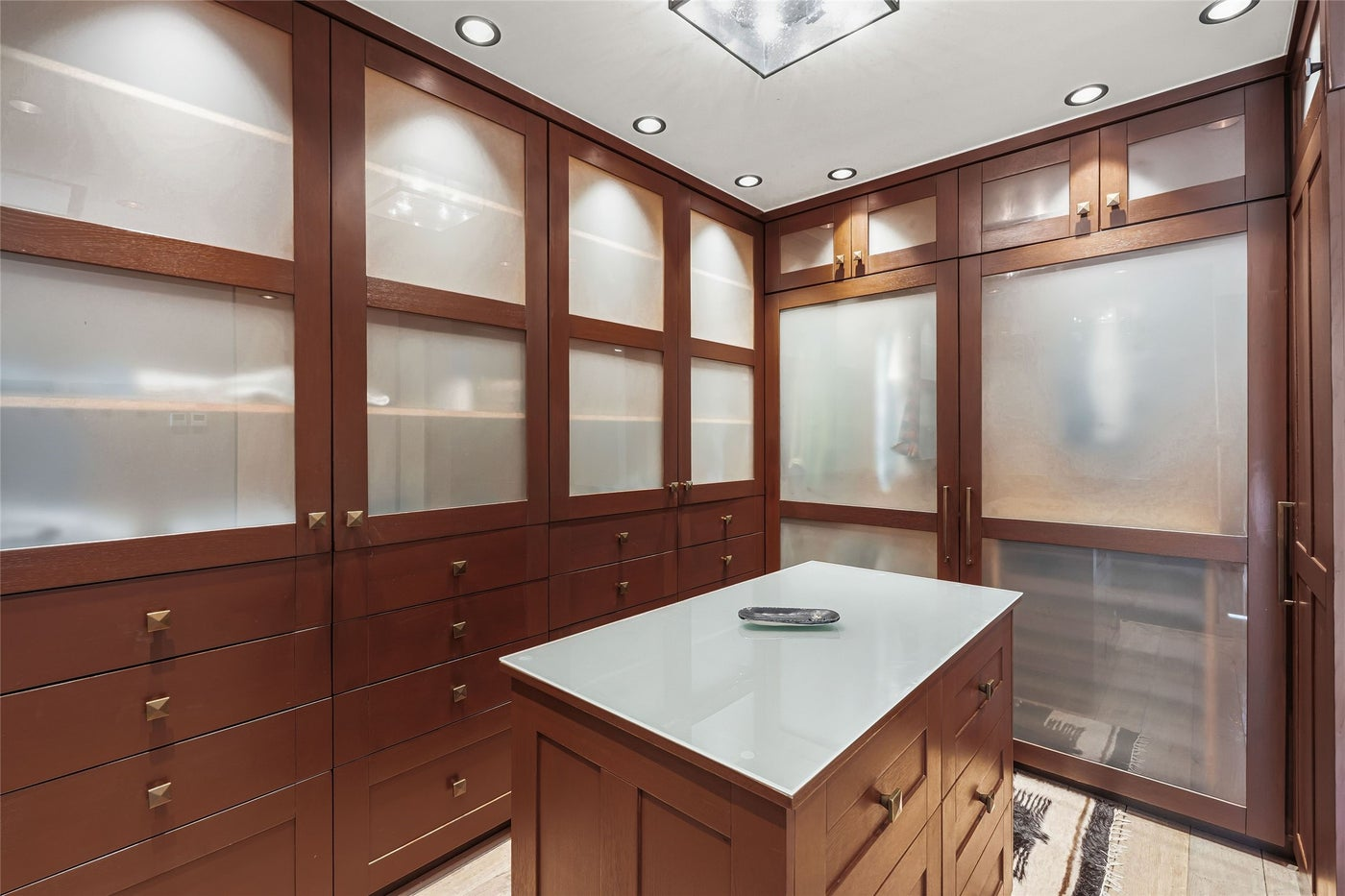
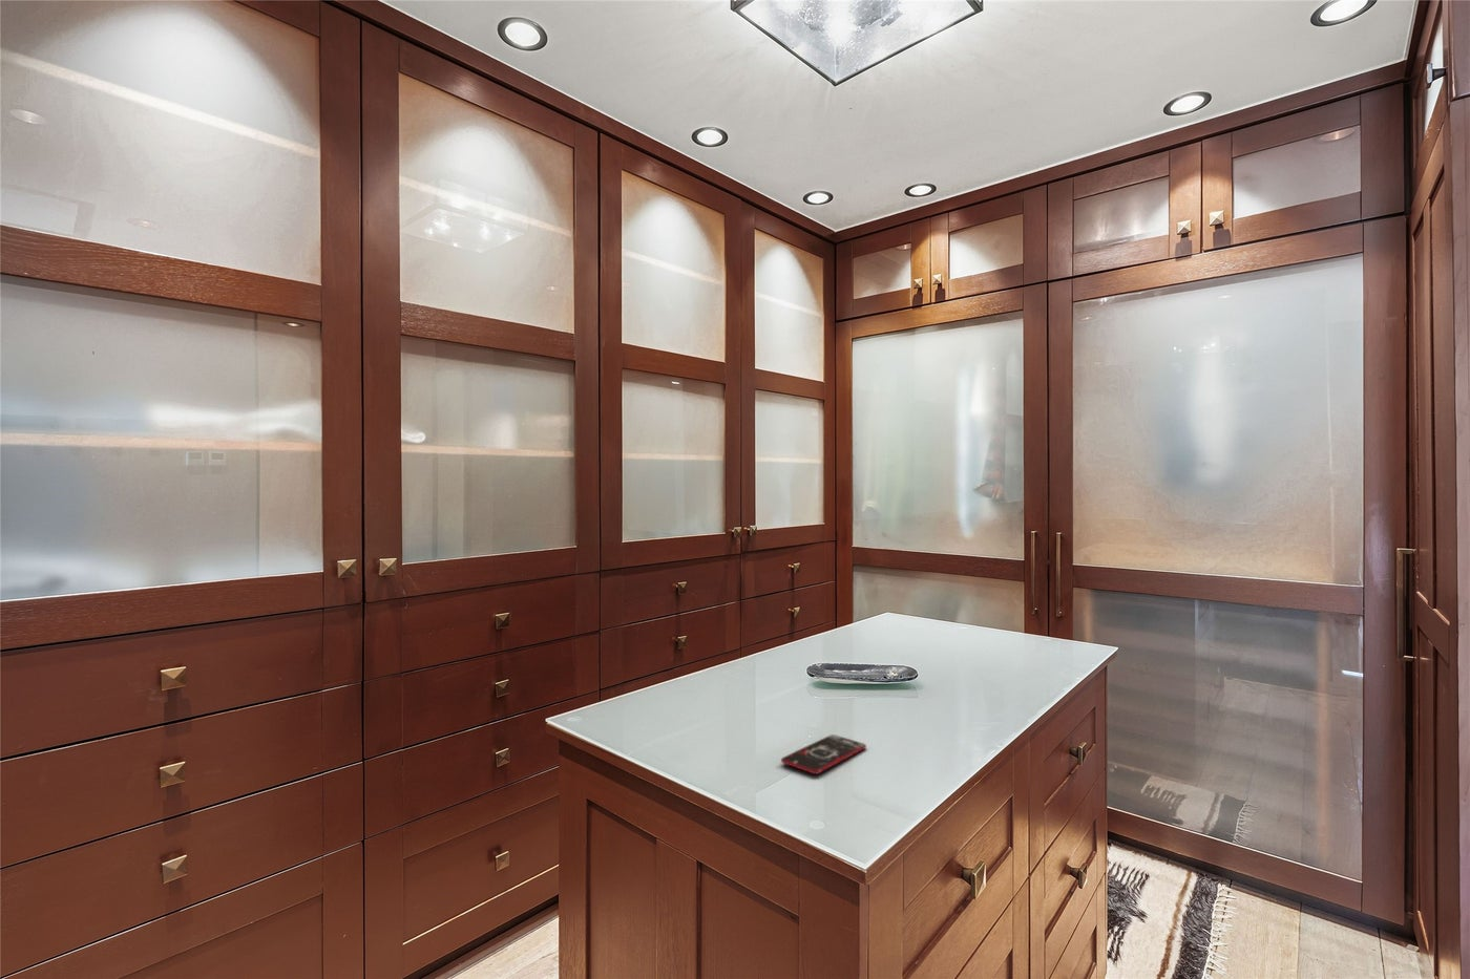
+ smartphone (824, 753)
